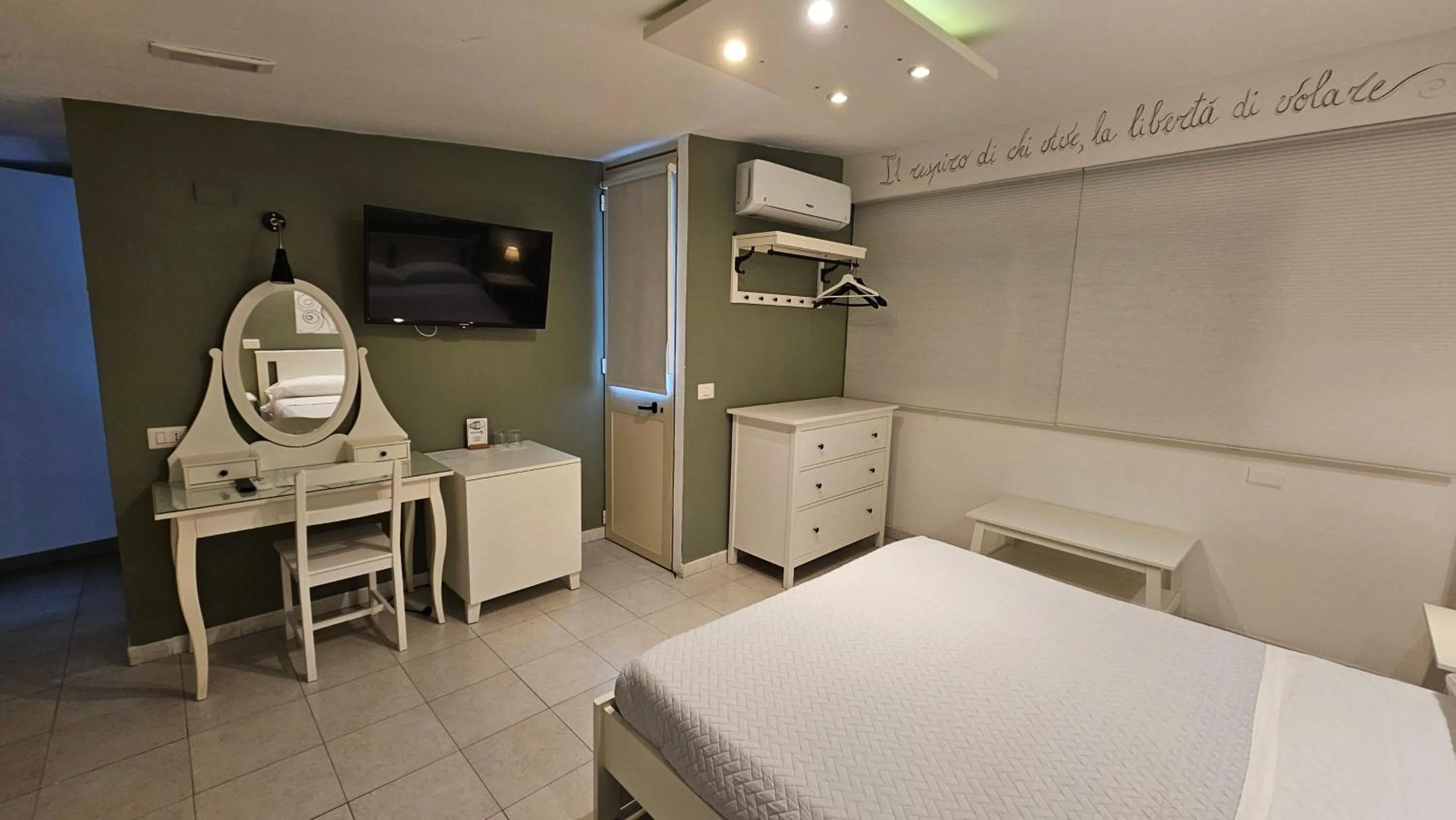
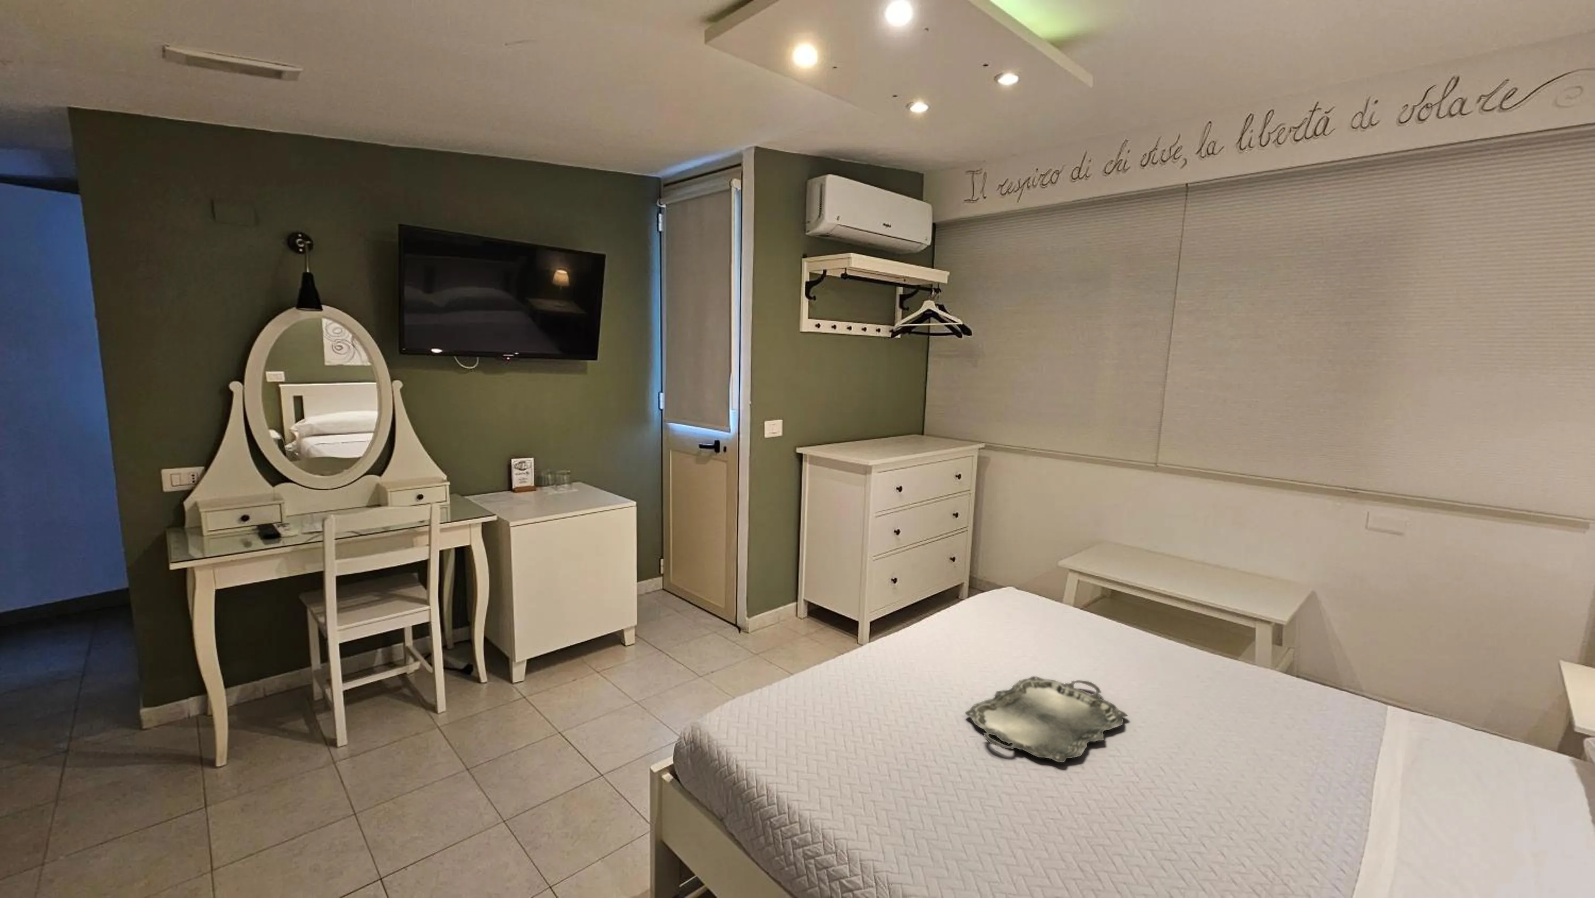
+ serving tray (1046, 714)
